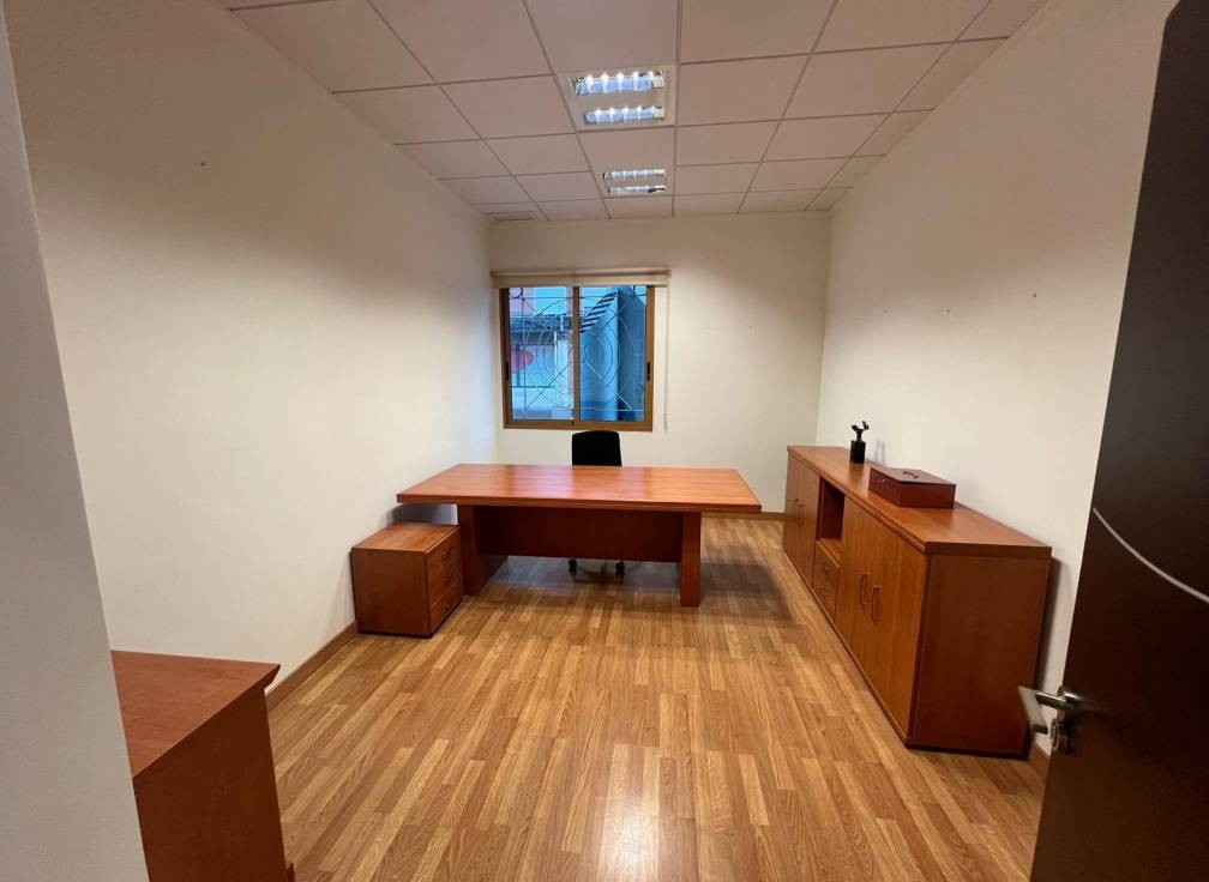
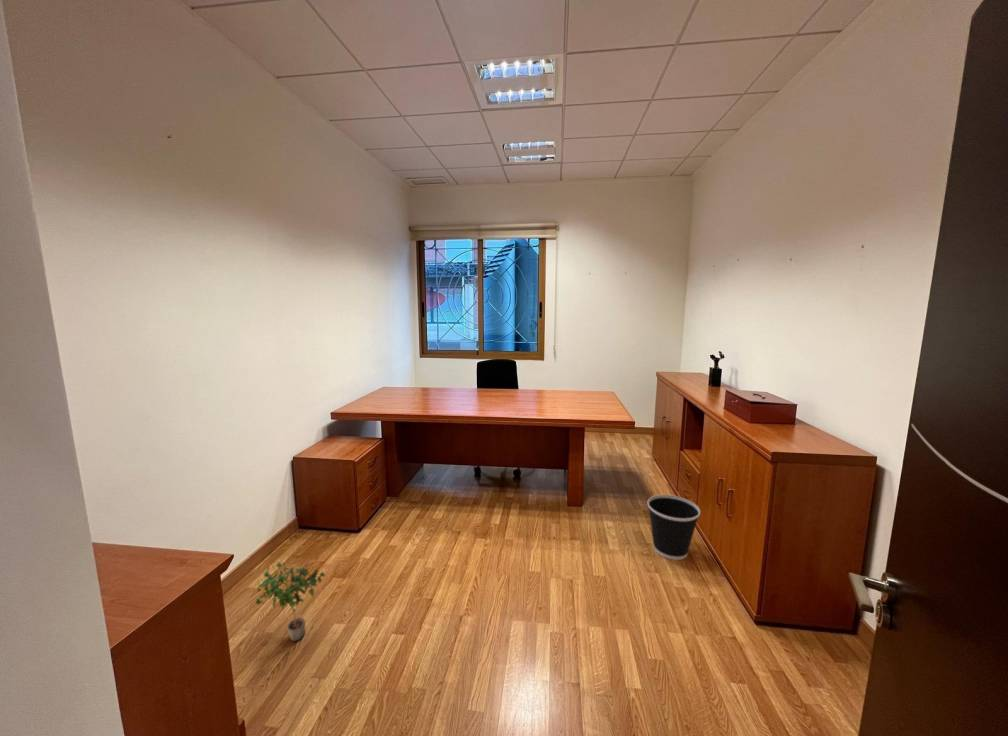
+ wastebasket (671, 528)
+ potted plant (292, 605)
